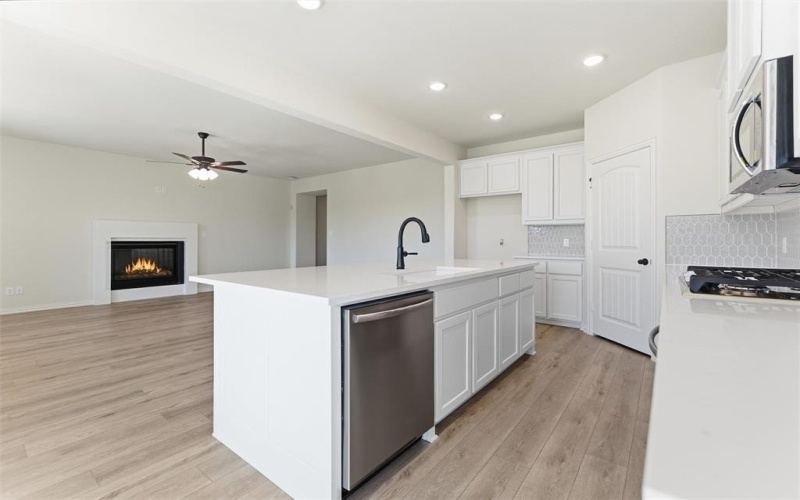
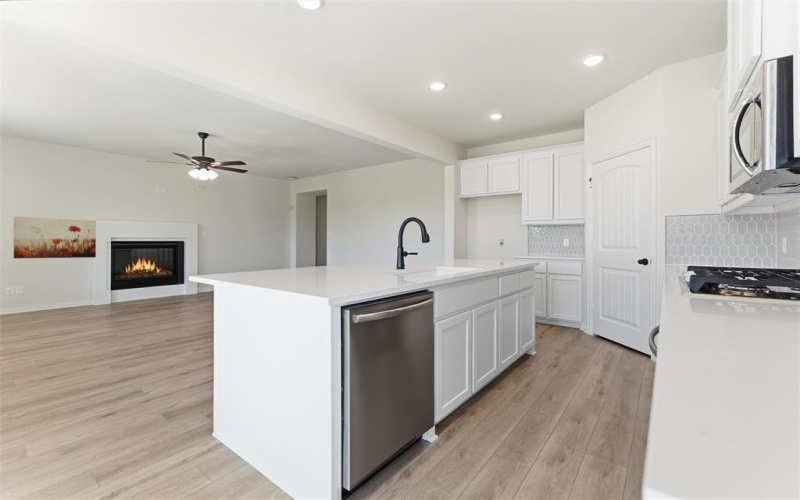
+ wall art (57, 238)
